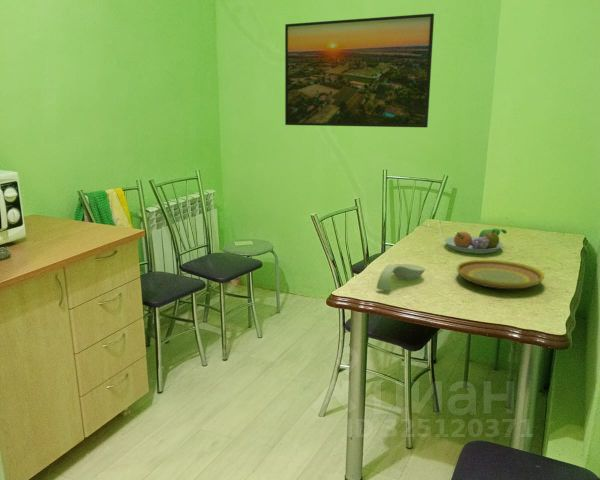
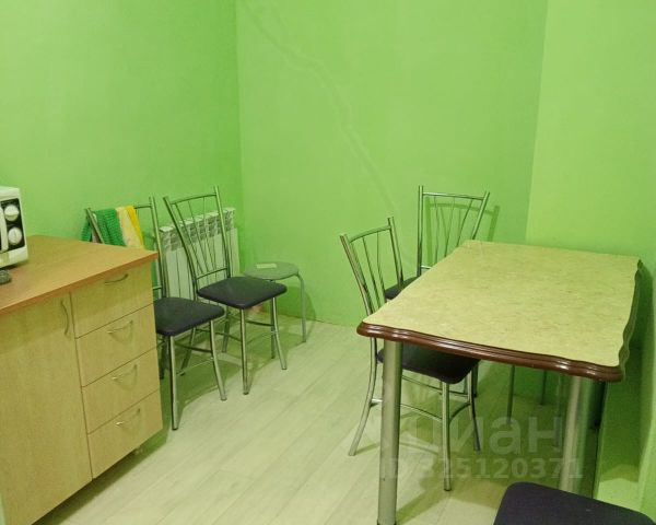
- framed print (353, 73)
- spoon rest (399, 271)
- plate (499, 275)
- fruit bowl (476, 237)
